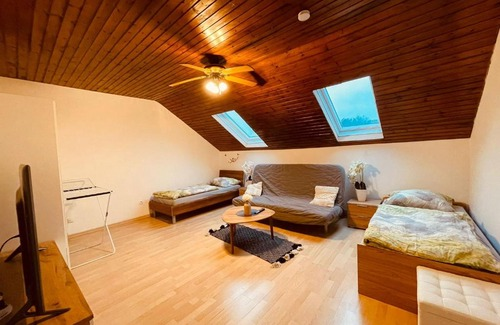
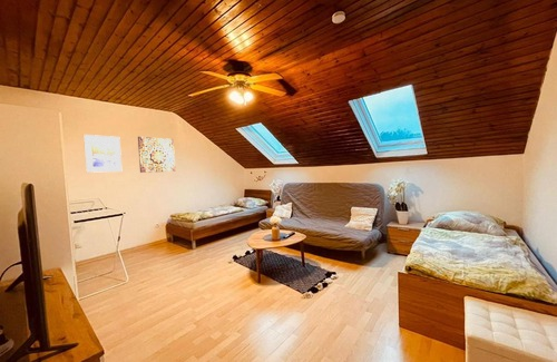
+ wall art (157, 155)
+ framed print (104, 154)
